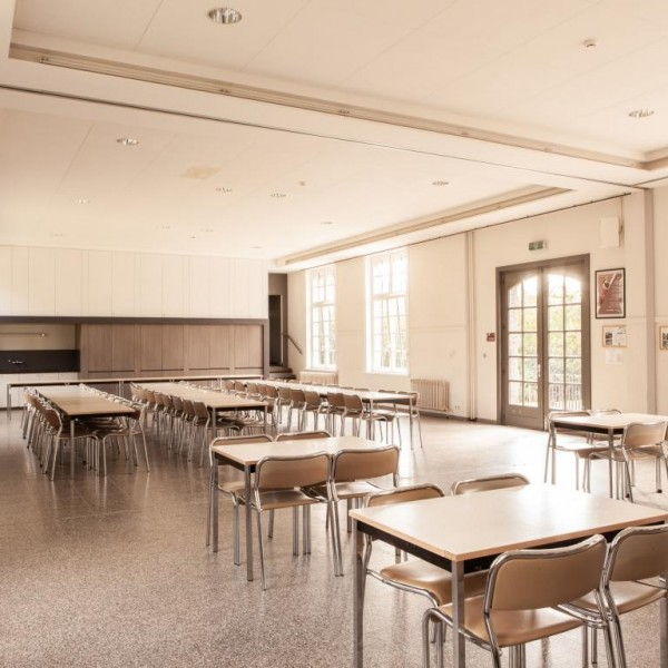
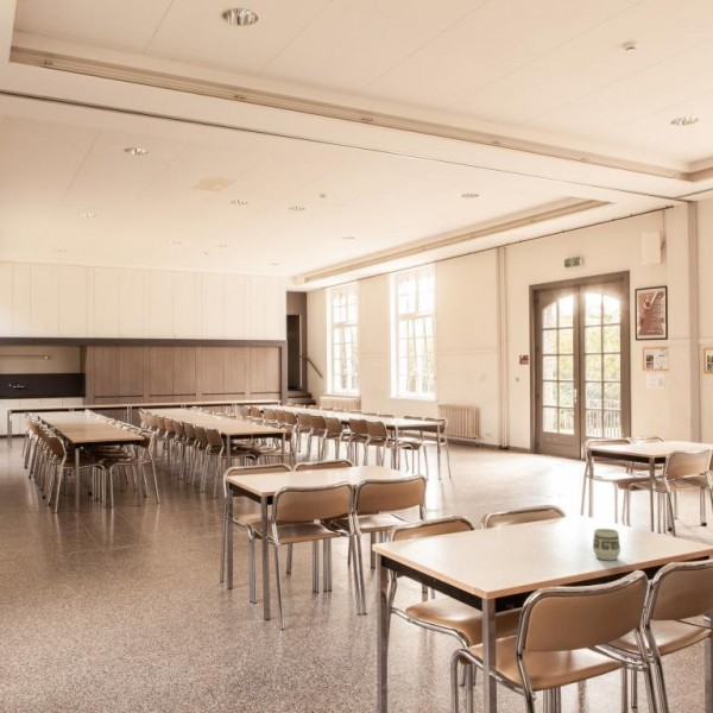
+ cup (606, 544)
